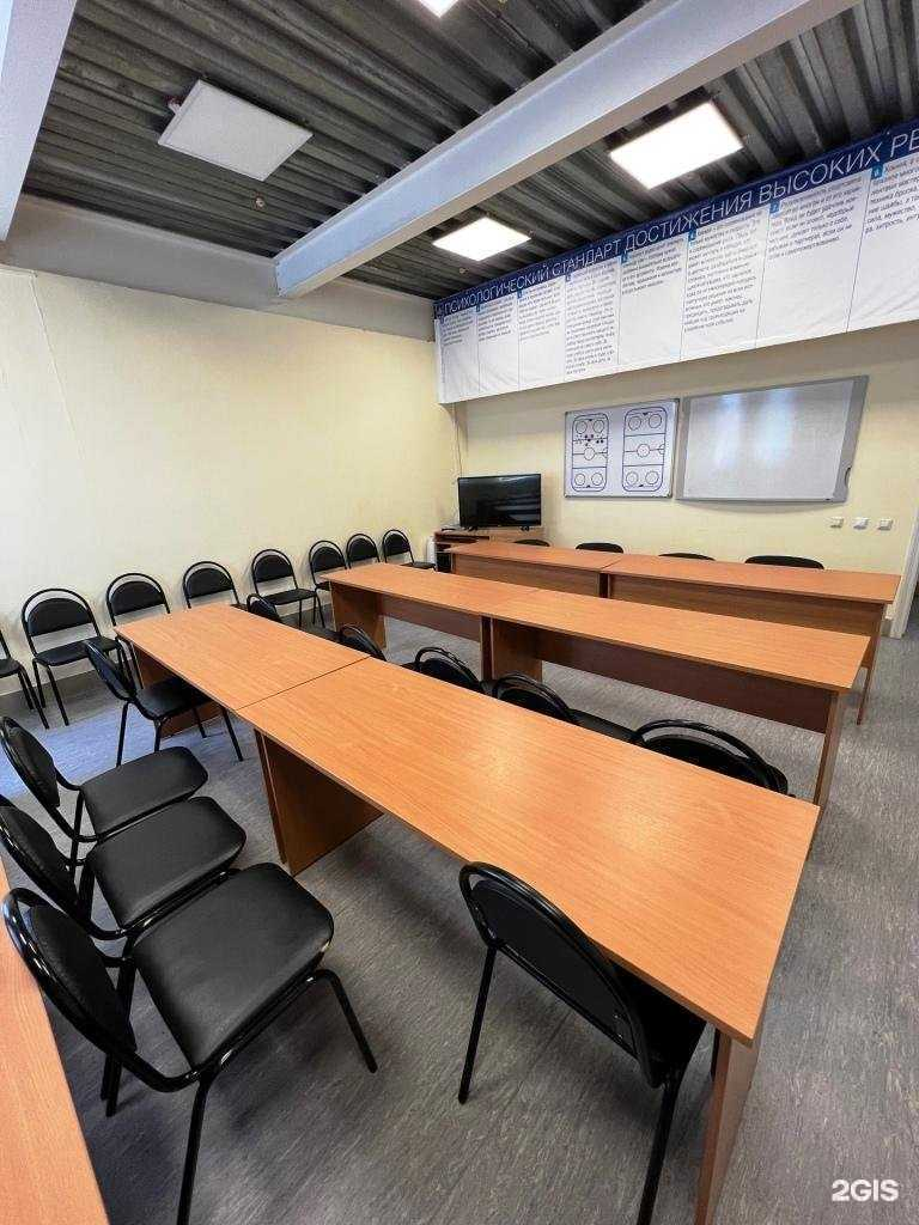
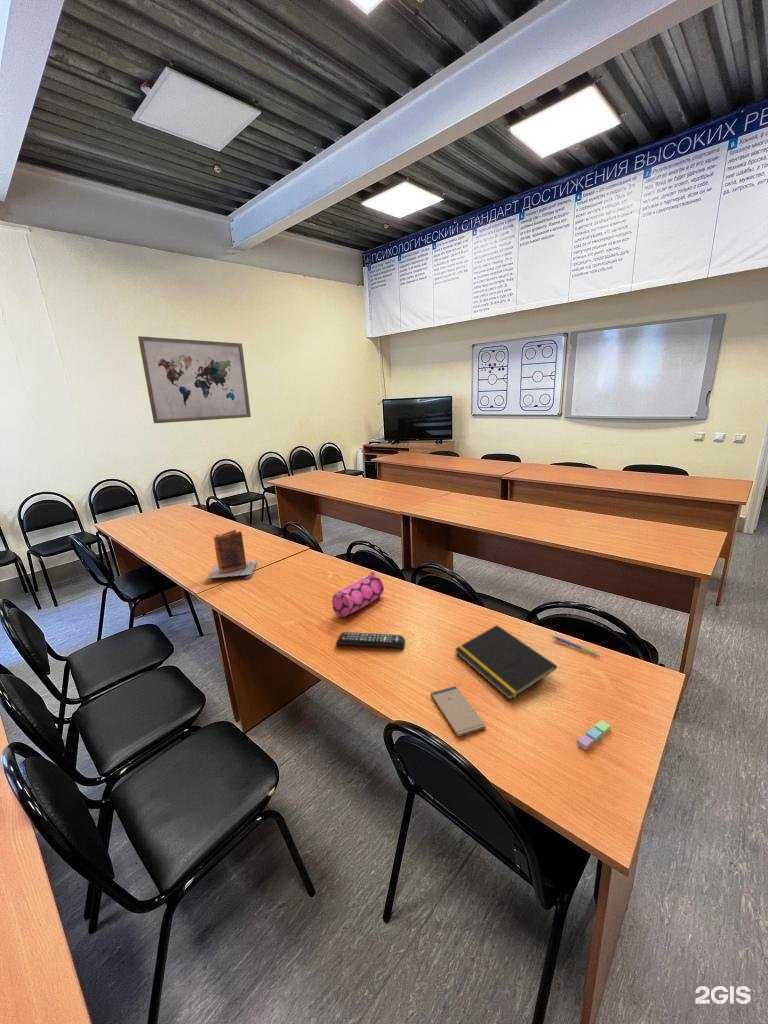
+ wall art (200, 381)
+ smartphone (456, 709)
+ notepad (502, 658)
+ remote control (370, 640)
+ pencil case (357, 593)
+ sticky notes (593, 734)
+ book (230, 552)
+ pen (575, 645)
